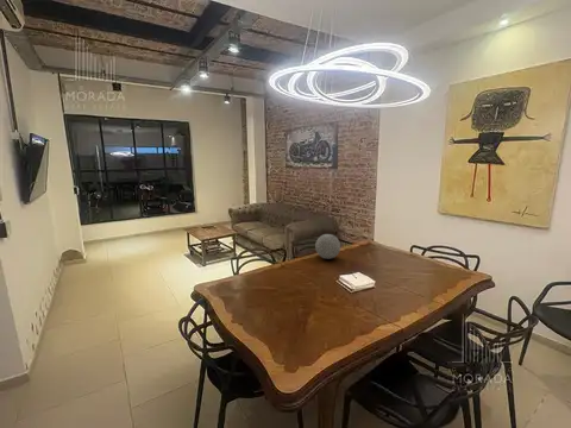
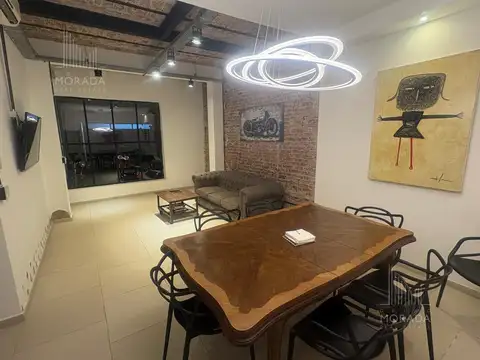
- decorative ball (327, 246)
